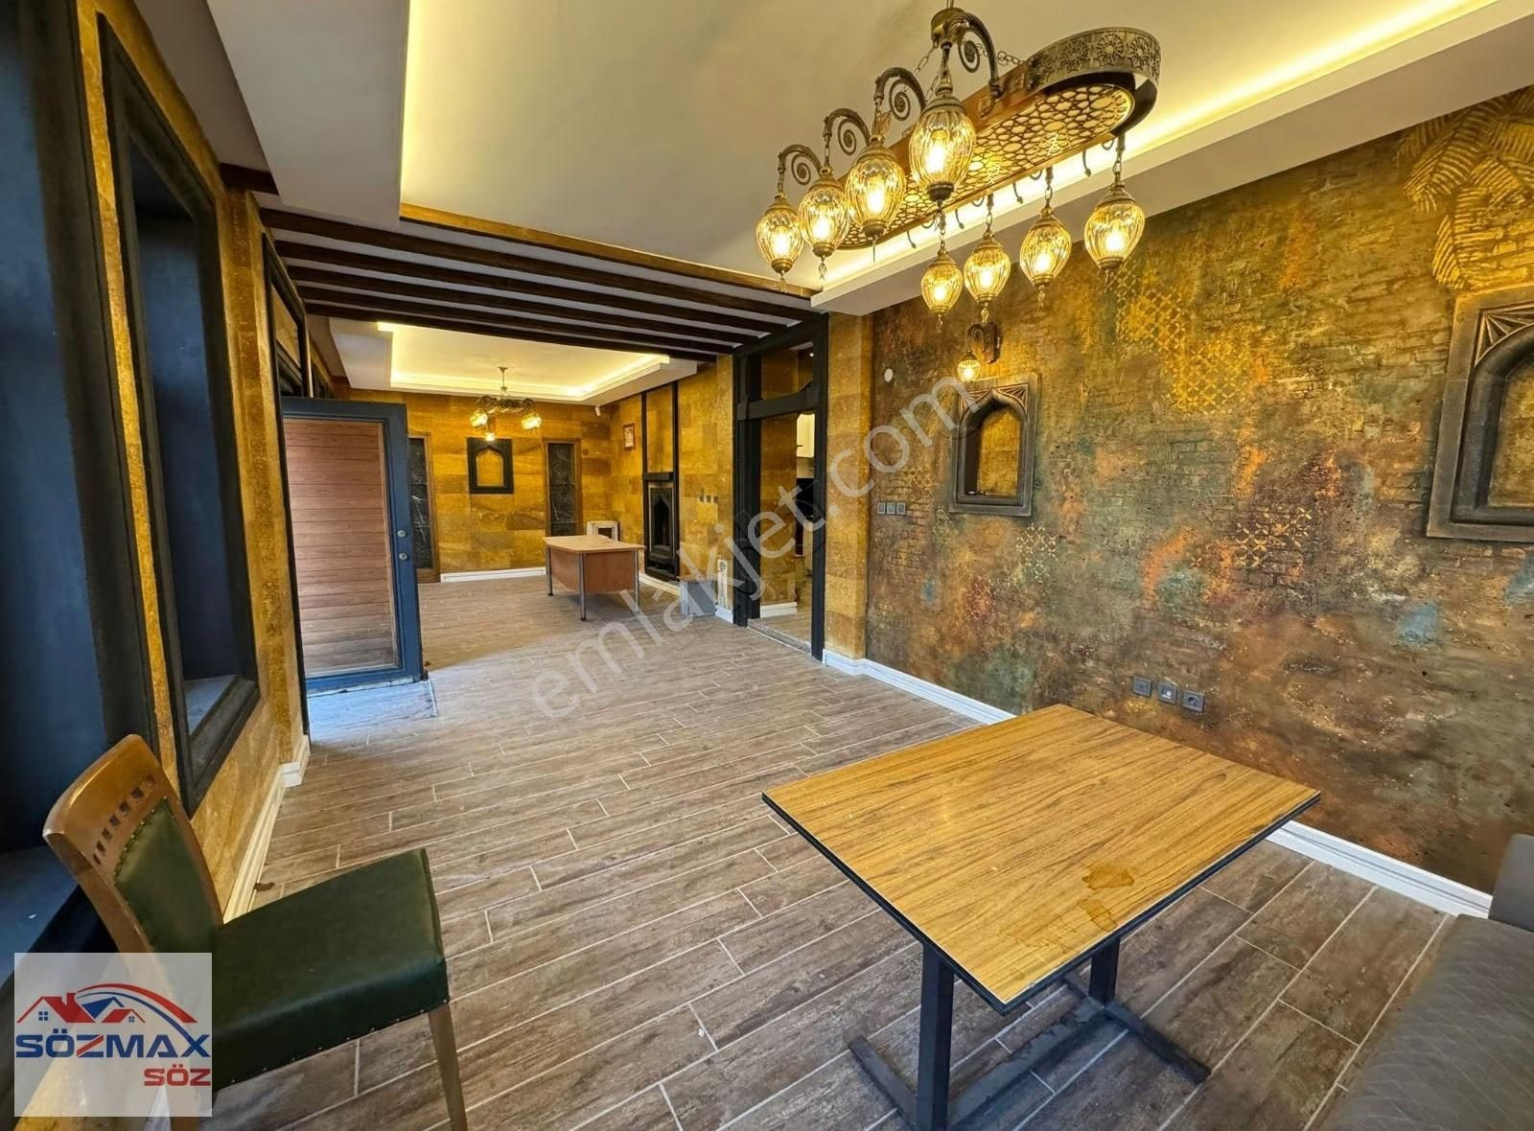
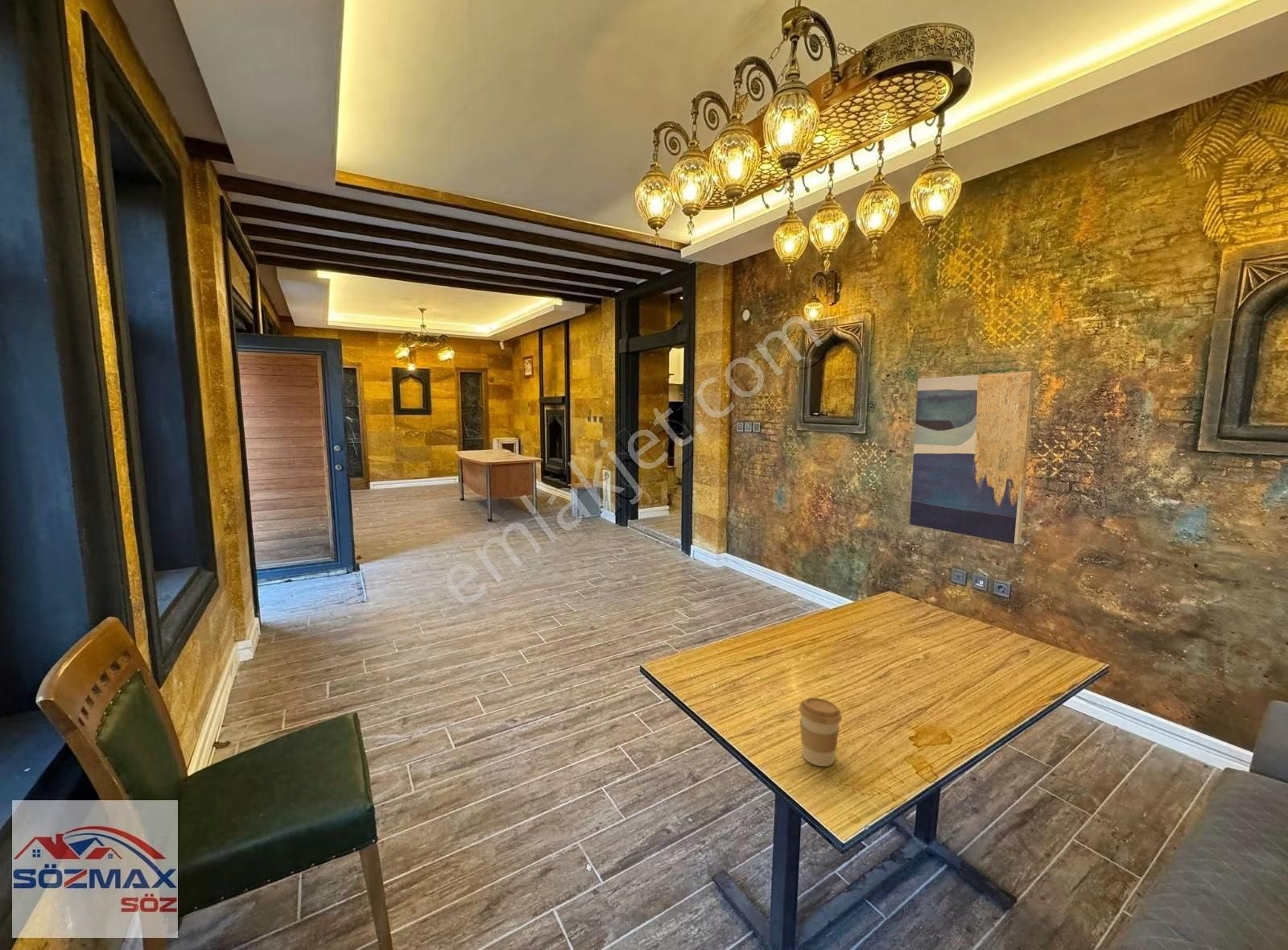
+ wall art (965, 456)
+ coffee cup (819, 729)
